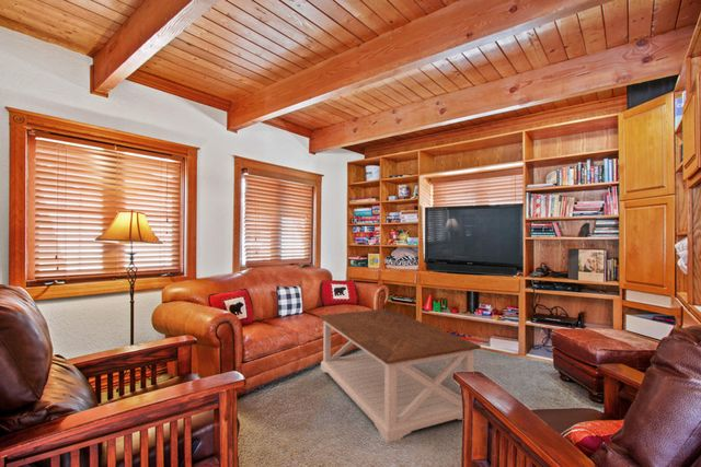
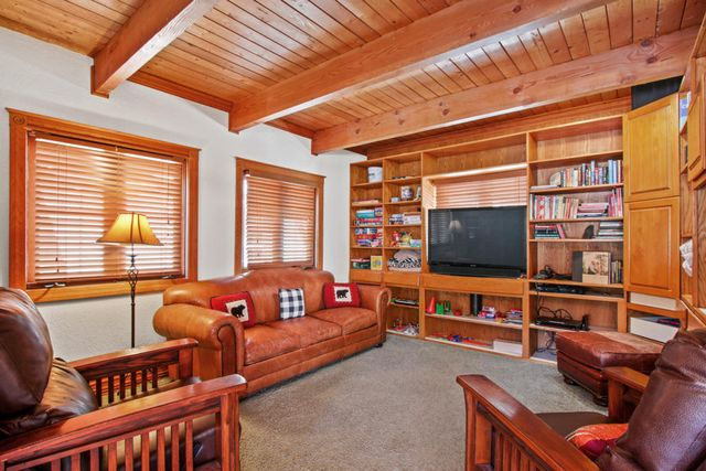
- coffee table (387, 359)
